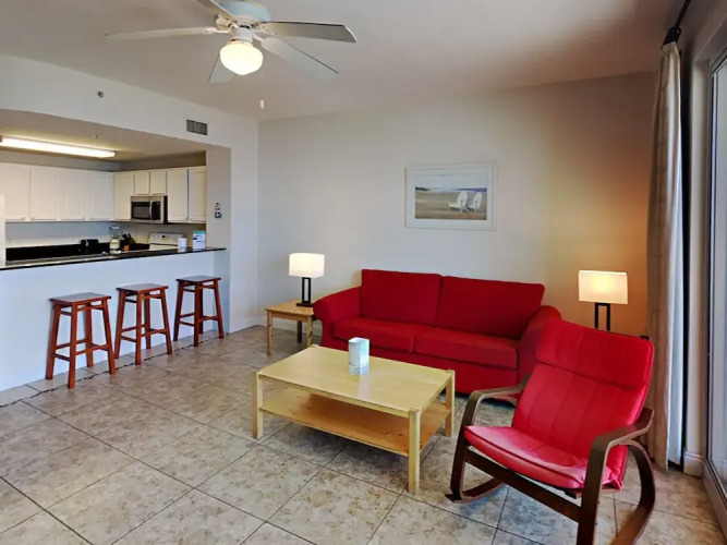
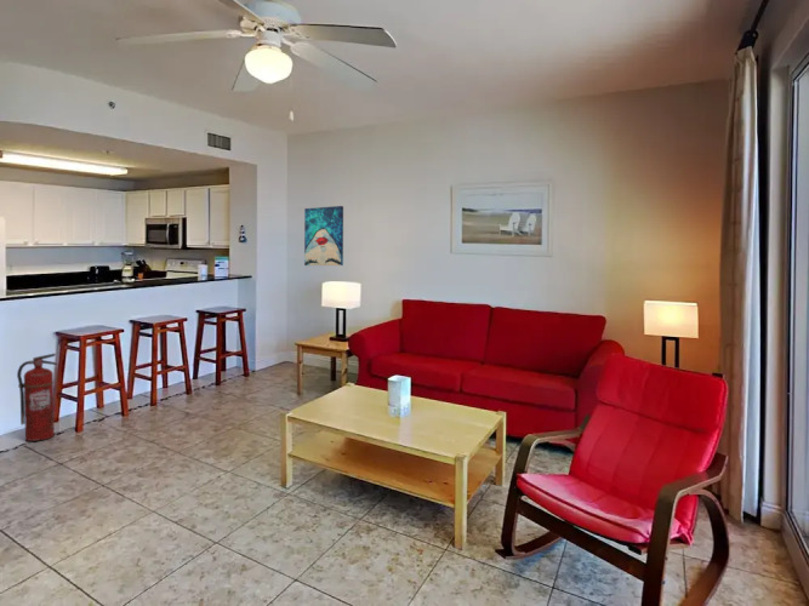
+ wall art (323, 236)
+ fire extinguisher (38, 396)
